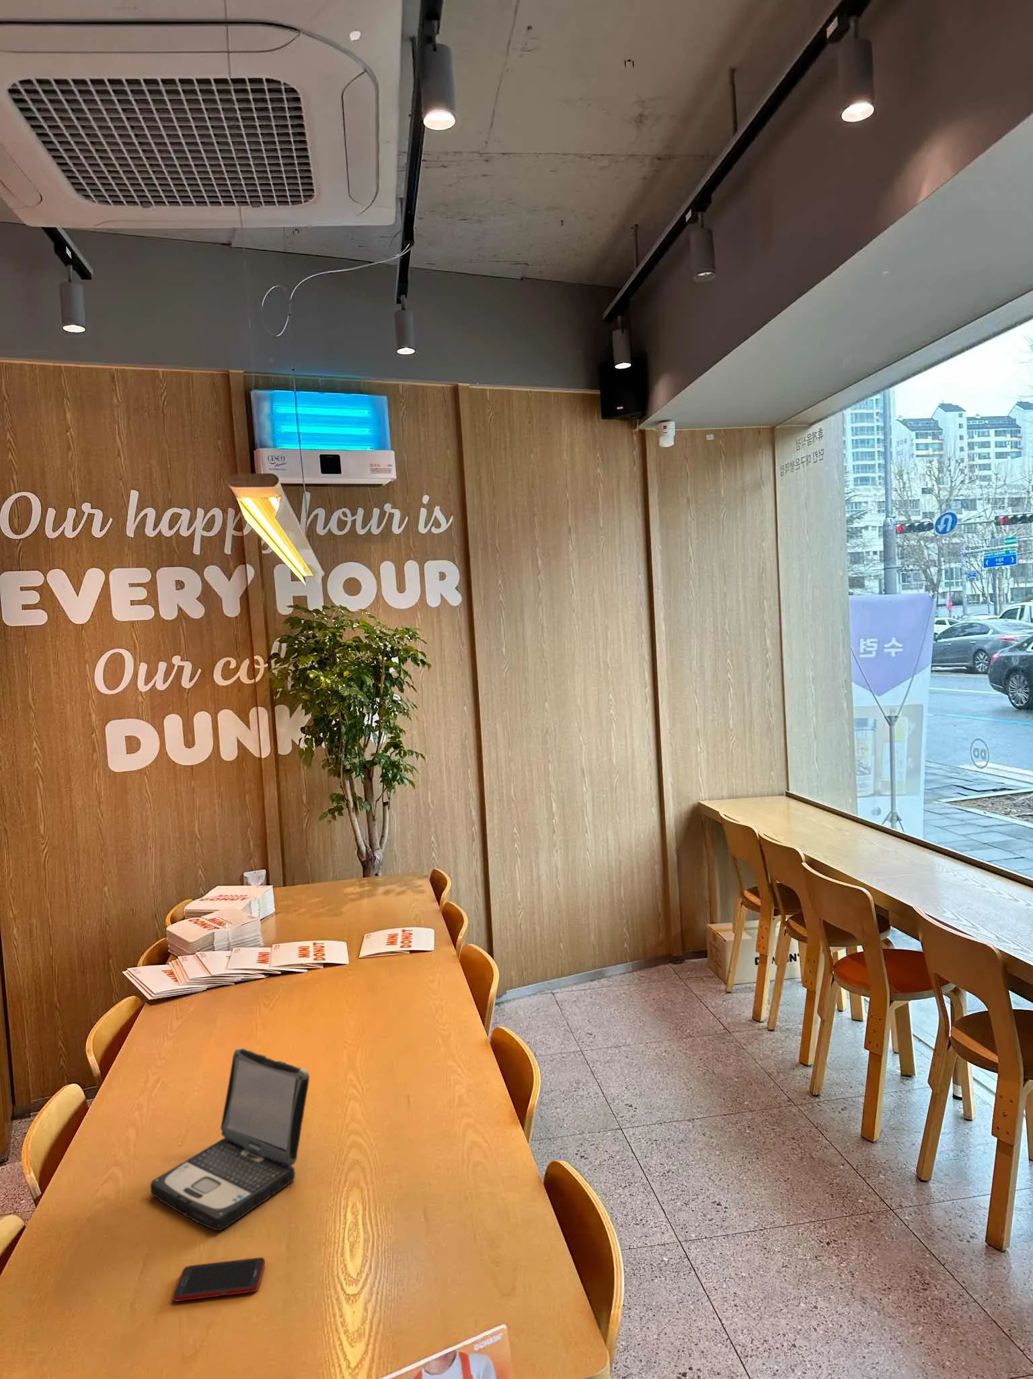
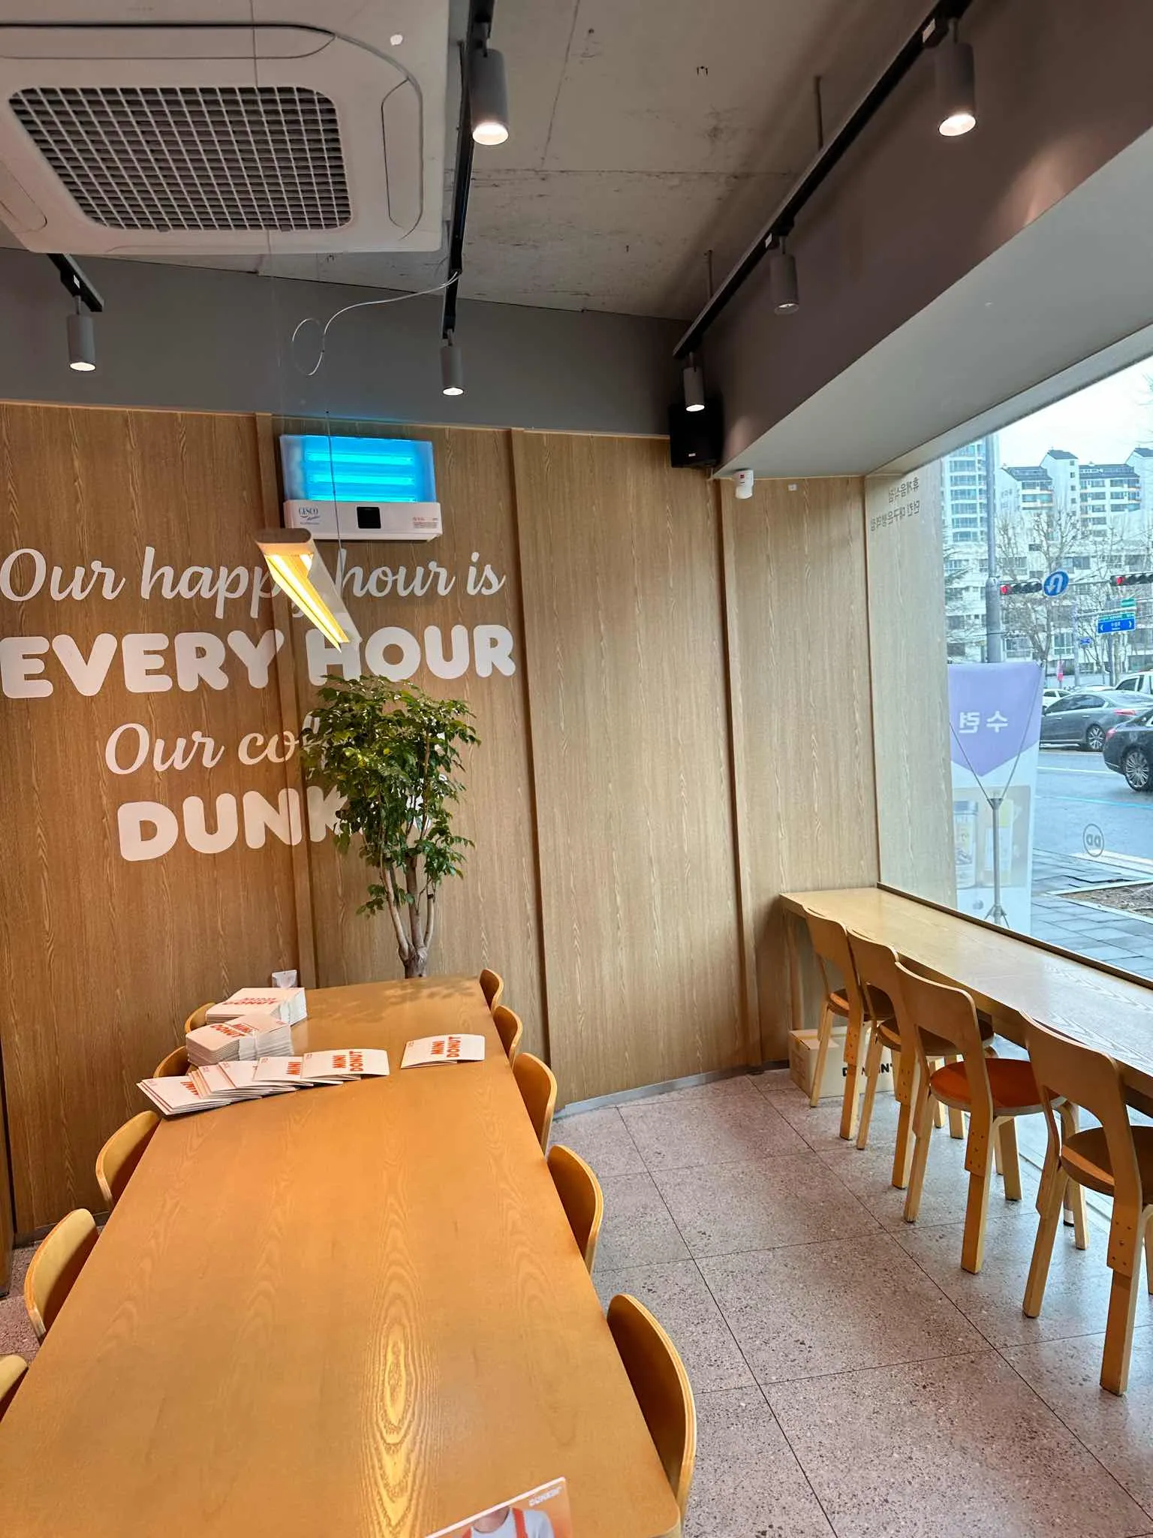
- cell phone (220, 1279)
- laptop (232, 1129)
